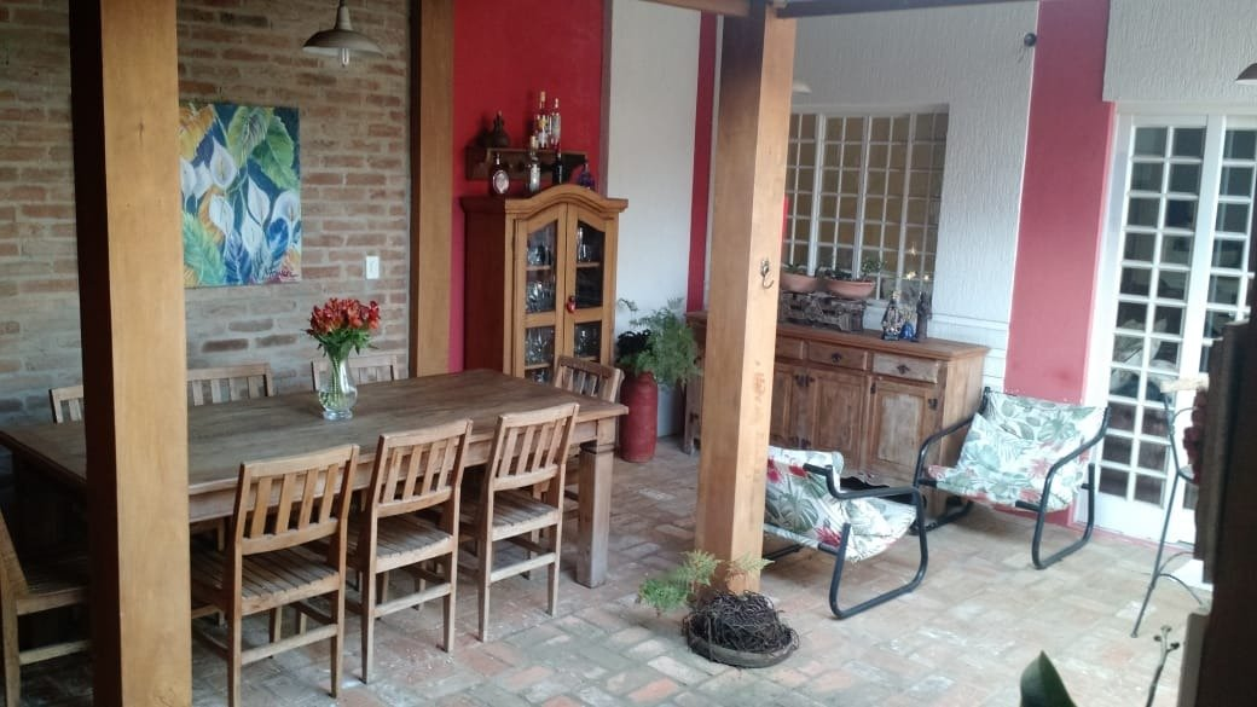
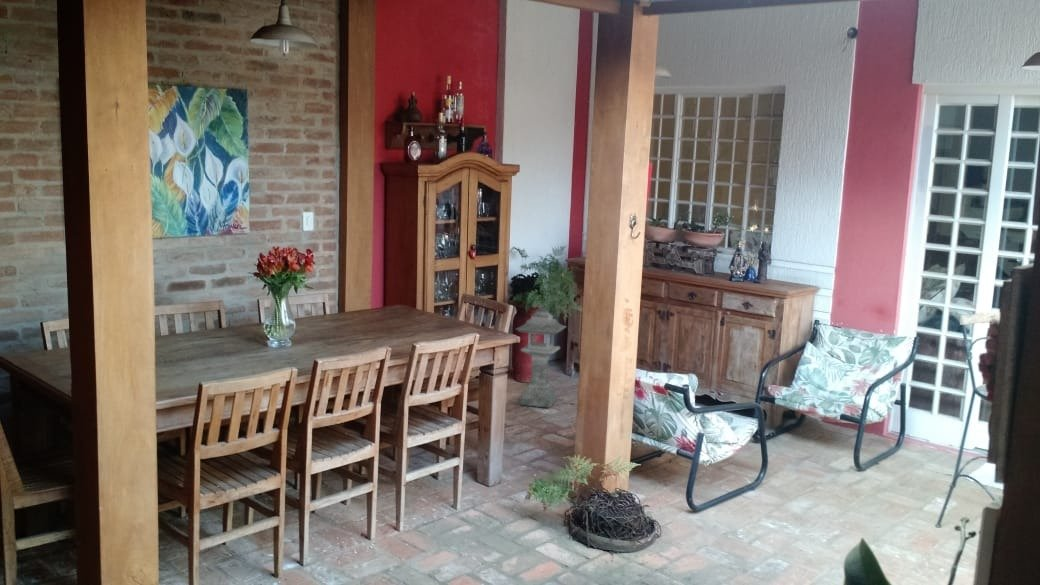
+ lantern (540, 355)
